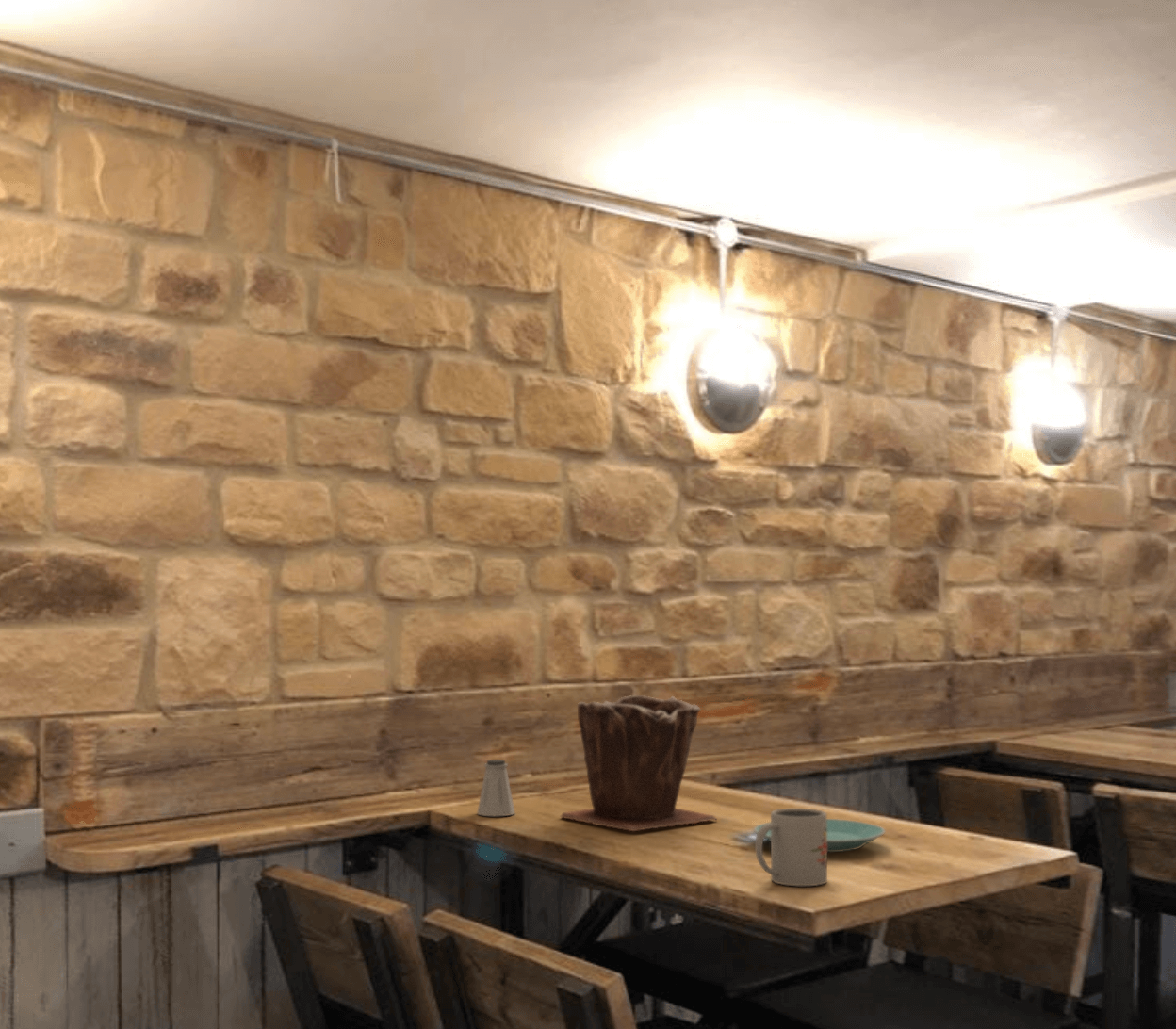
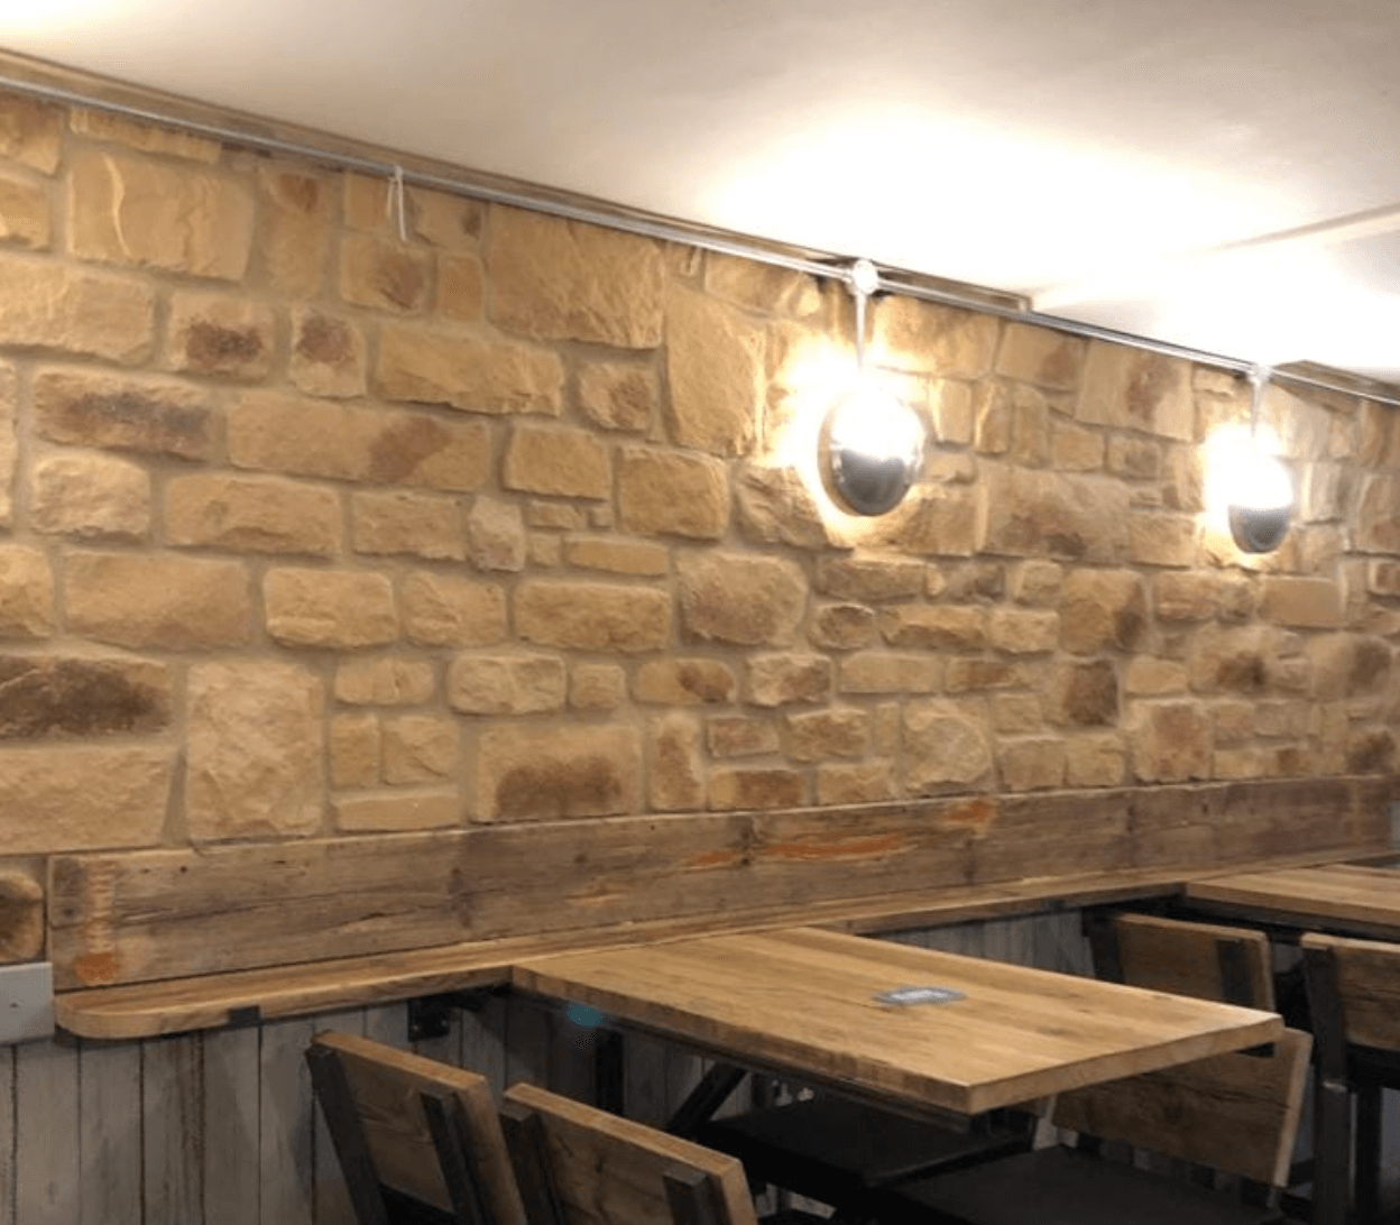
- saltshaker (496, 786)
- plate (827, 836)
- mug (790, 847)
- plant pot (638, 758)
